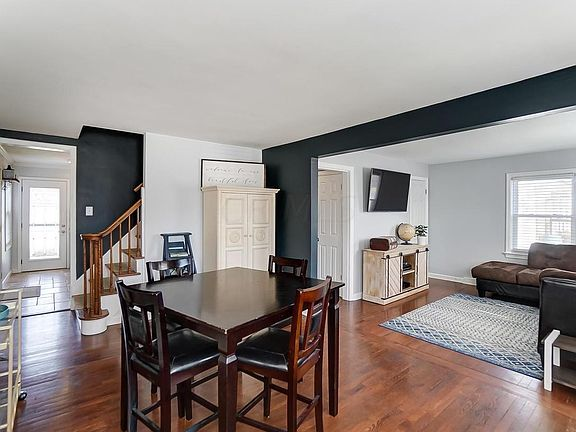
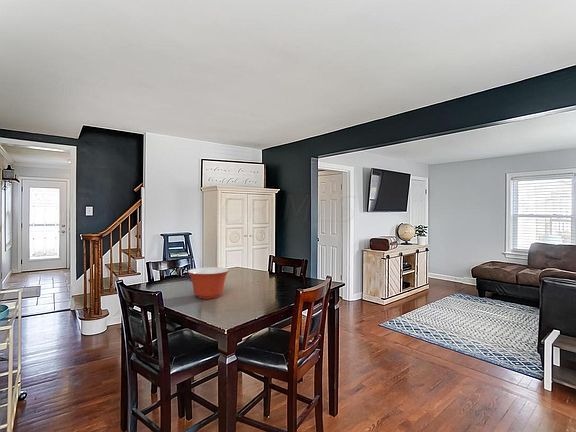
+ mixing bowl (208, 283)
